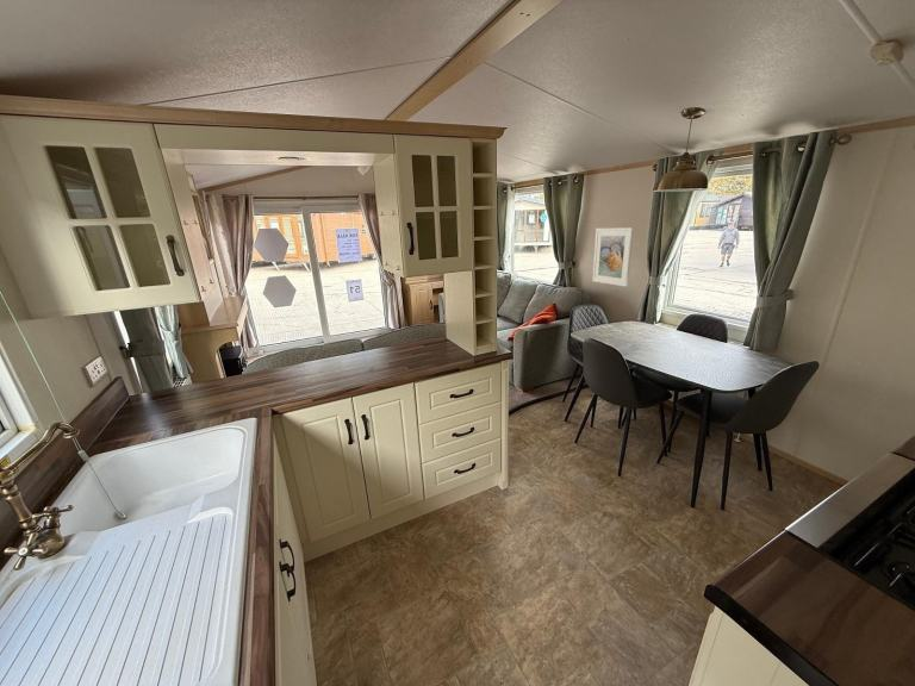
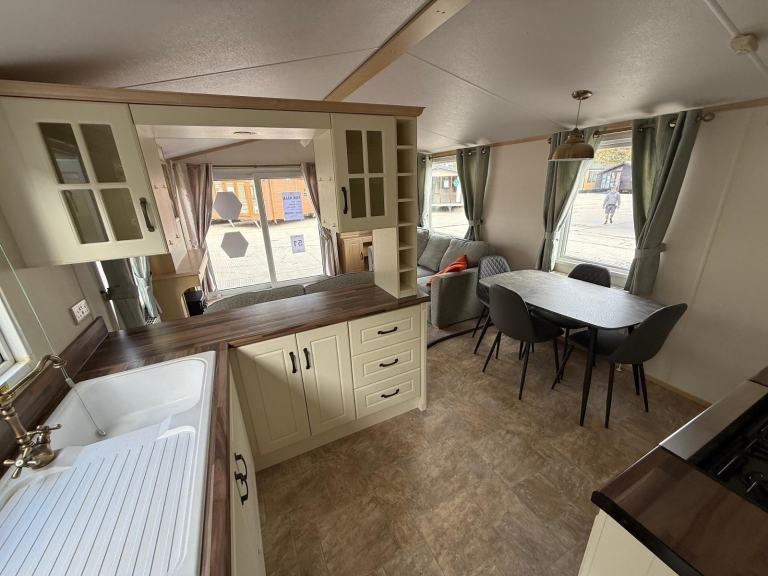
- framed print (611, 256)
